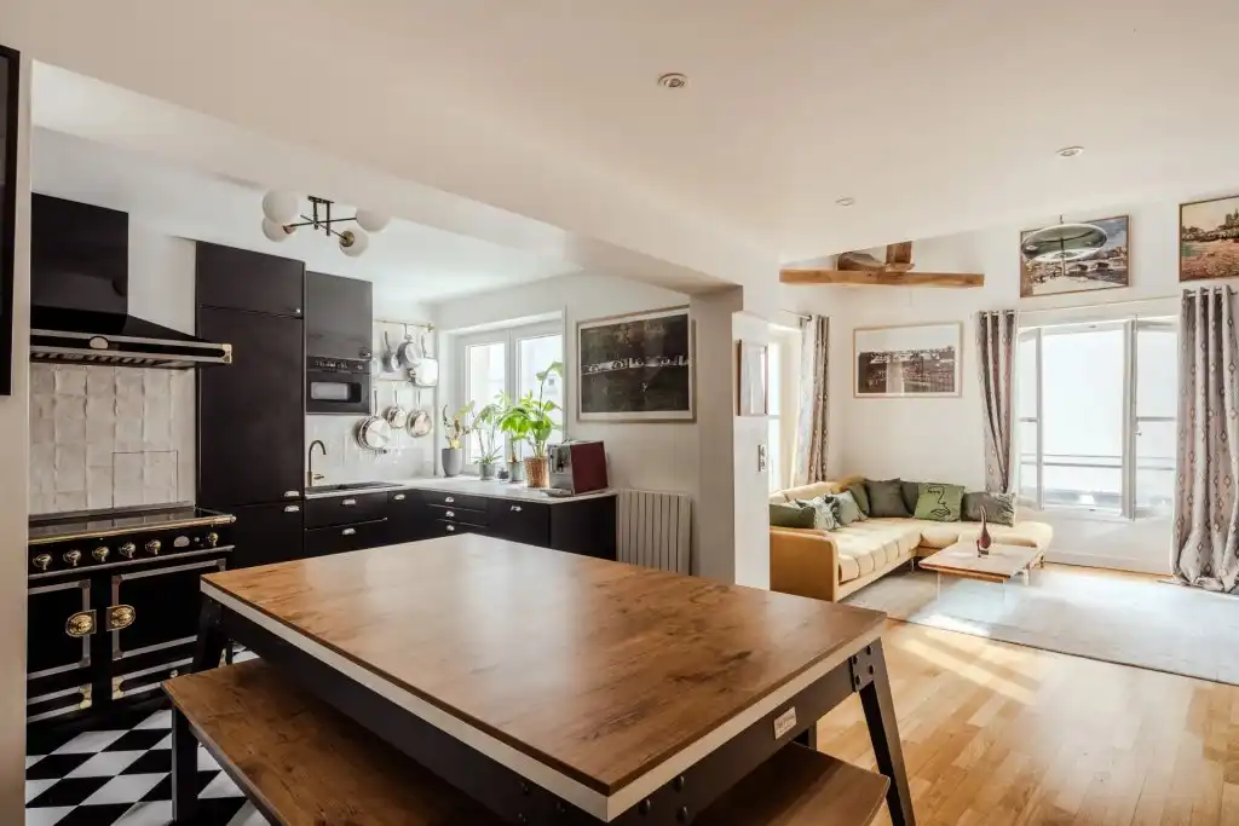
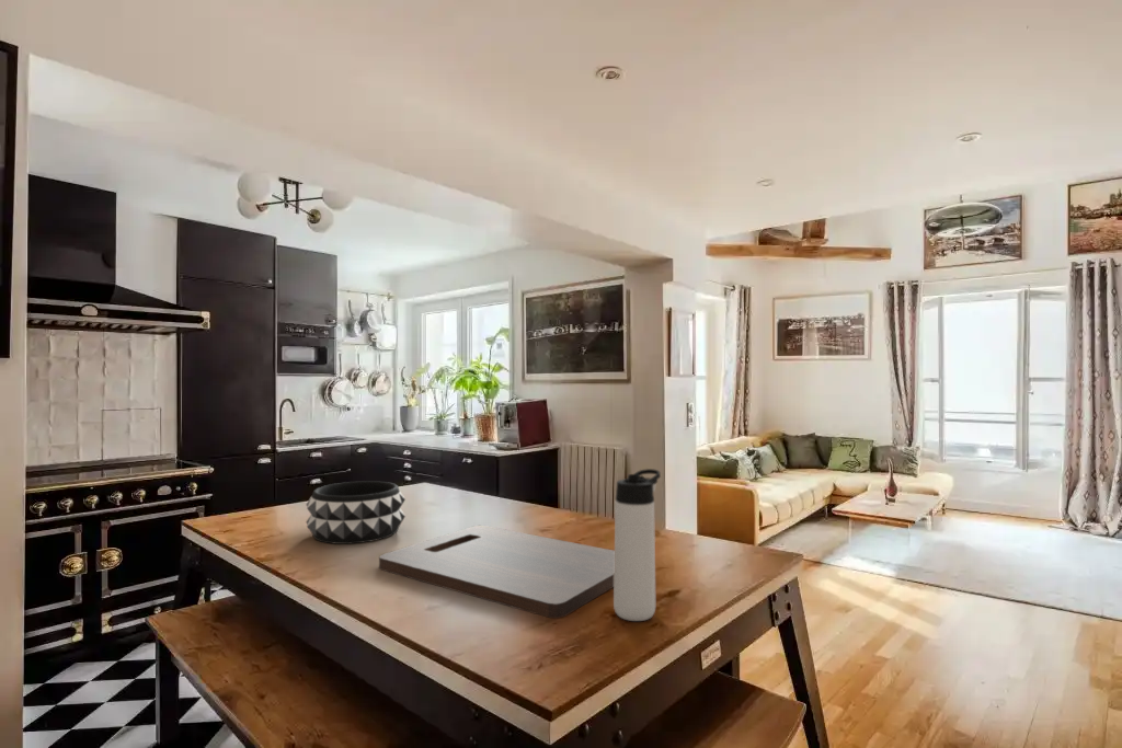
+ decorative bowl (356, 510)
+ thermos bottle (639, 541)
+ cutting board (510, 562)
